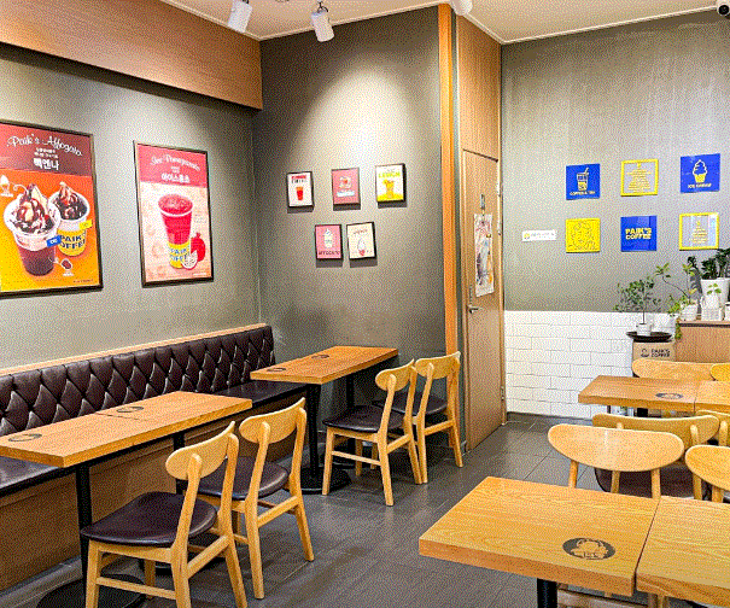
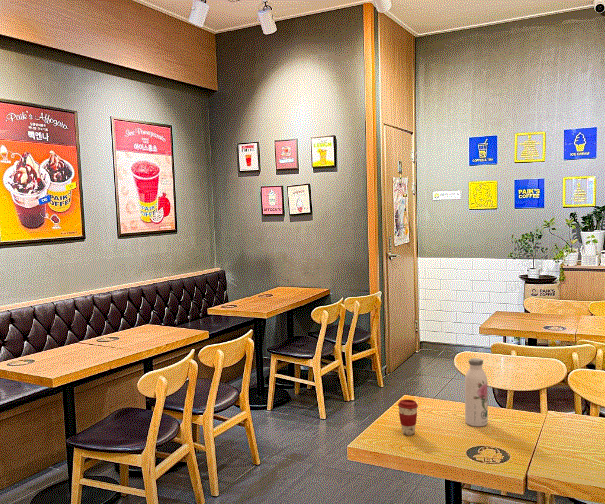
+ water bottle (476, 391)
+ coffee cup (408, 417)
